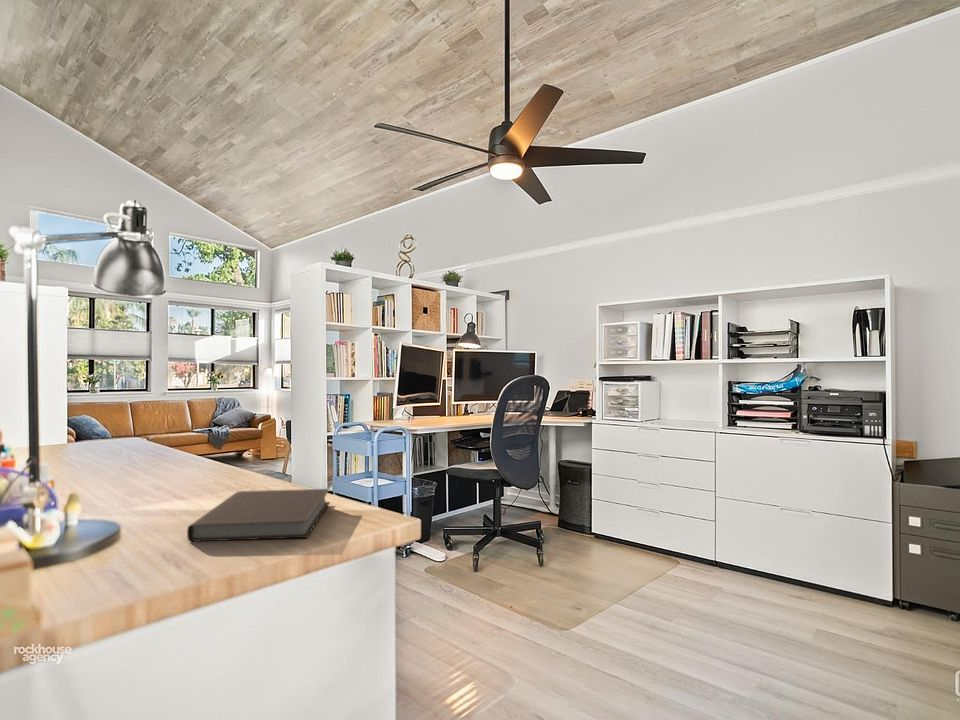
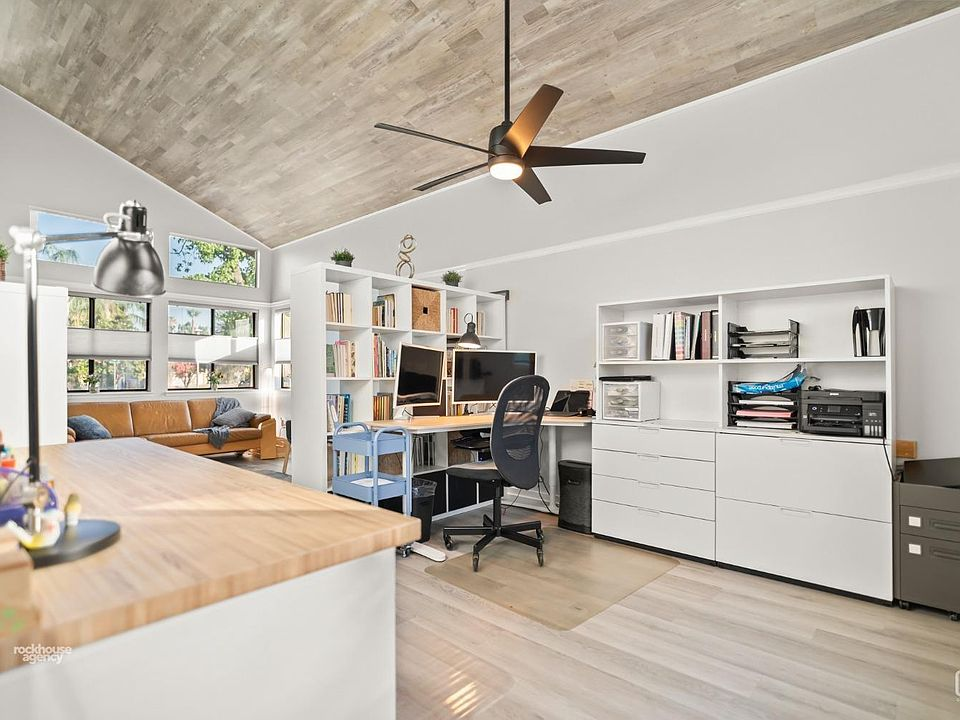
- notebook (267, 512)
